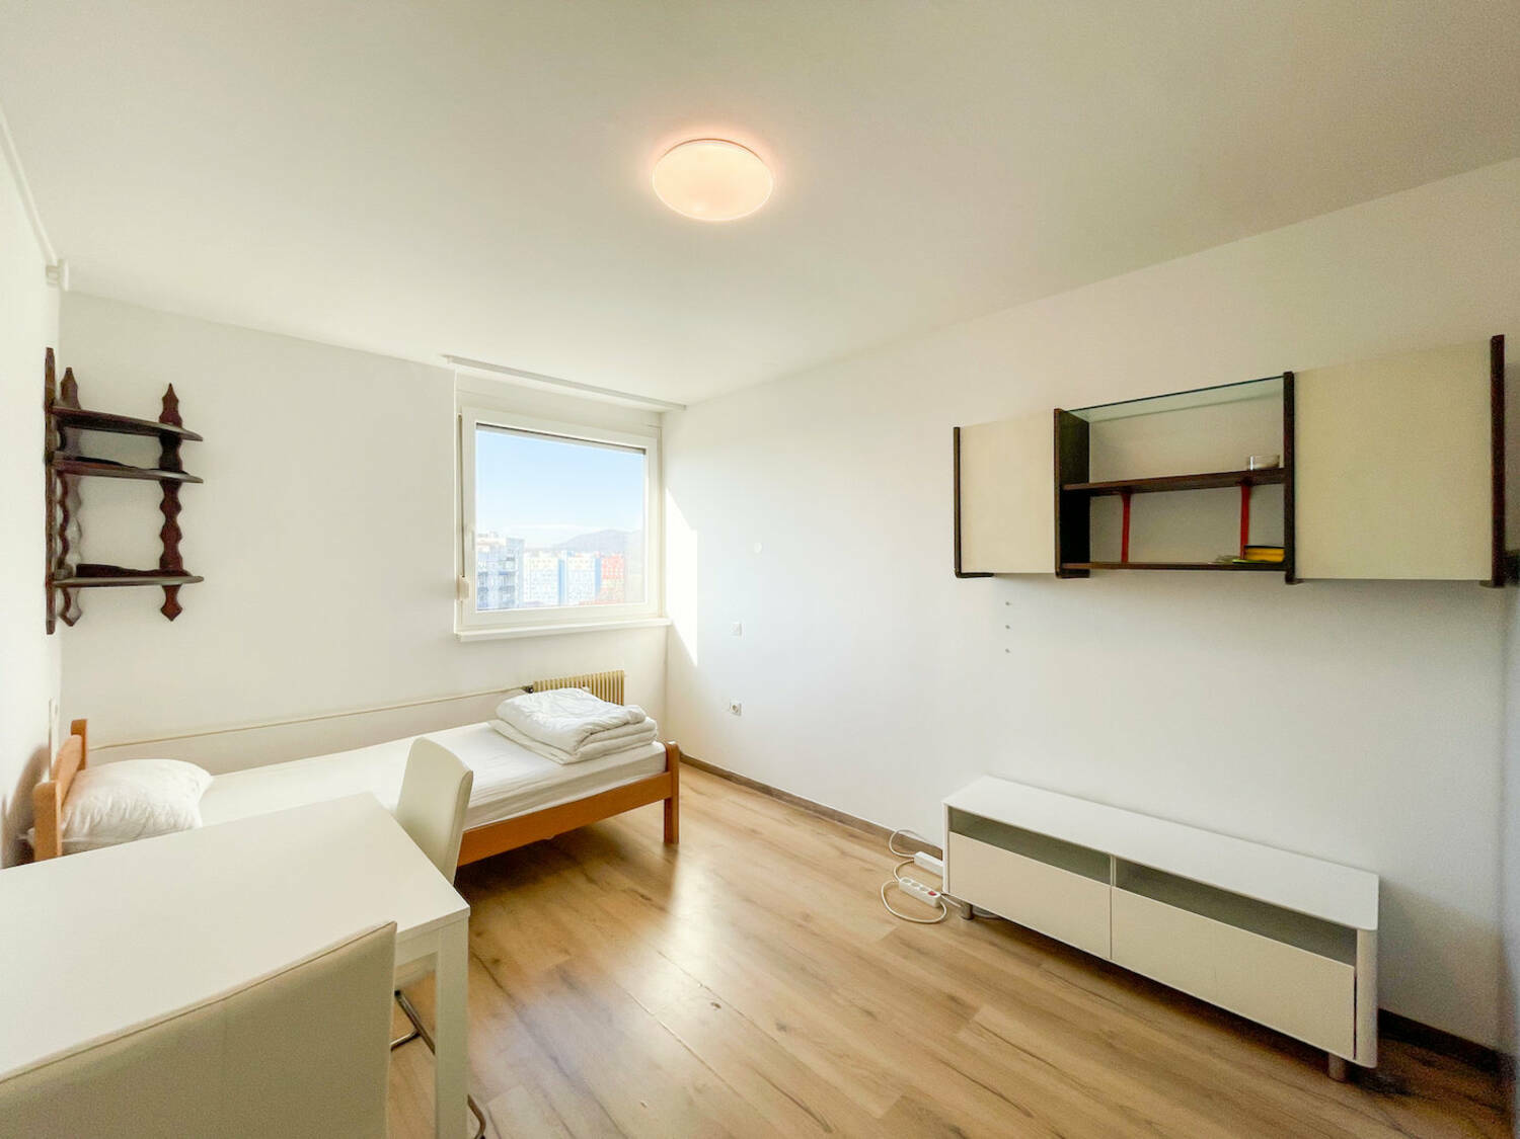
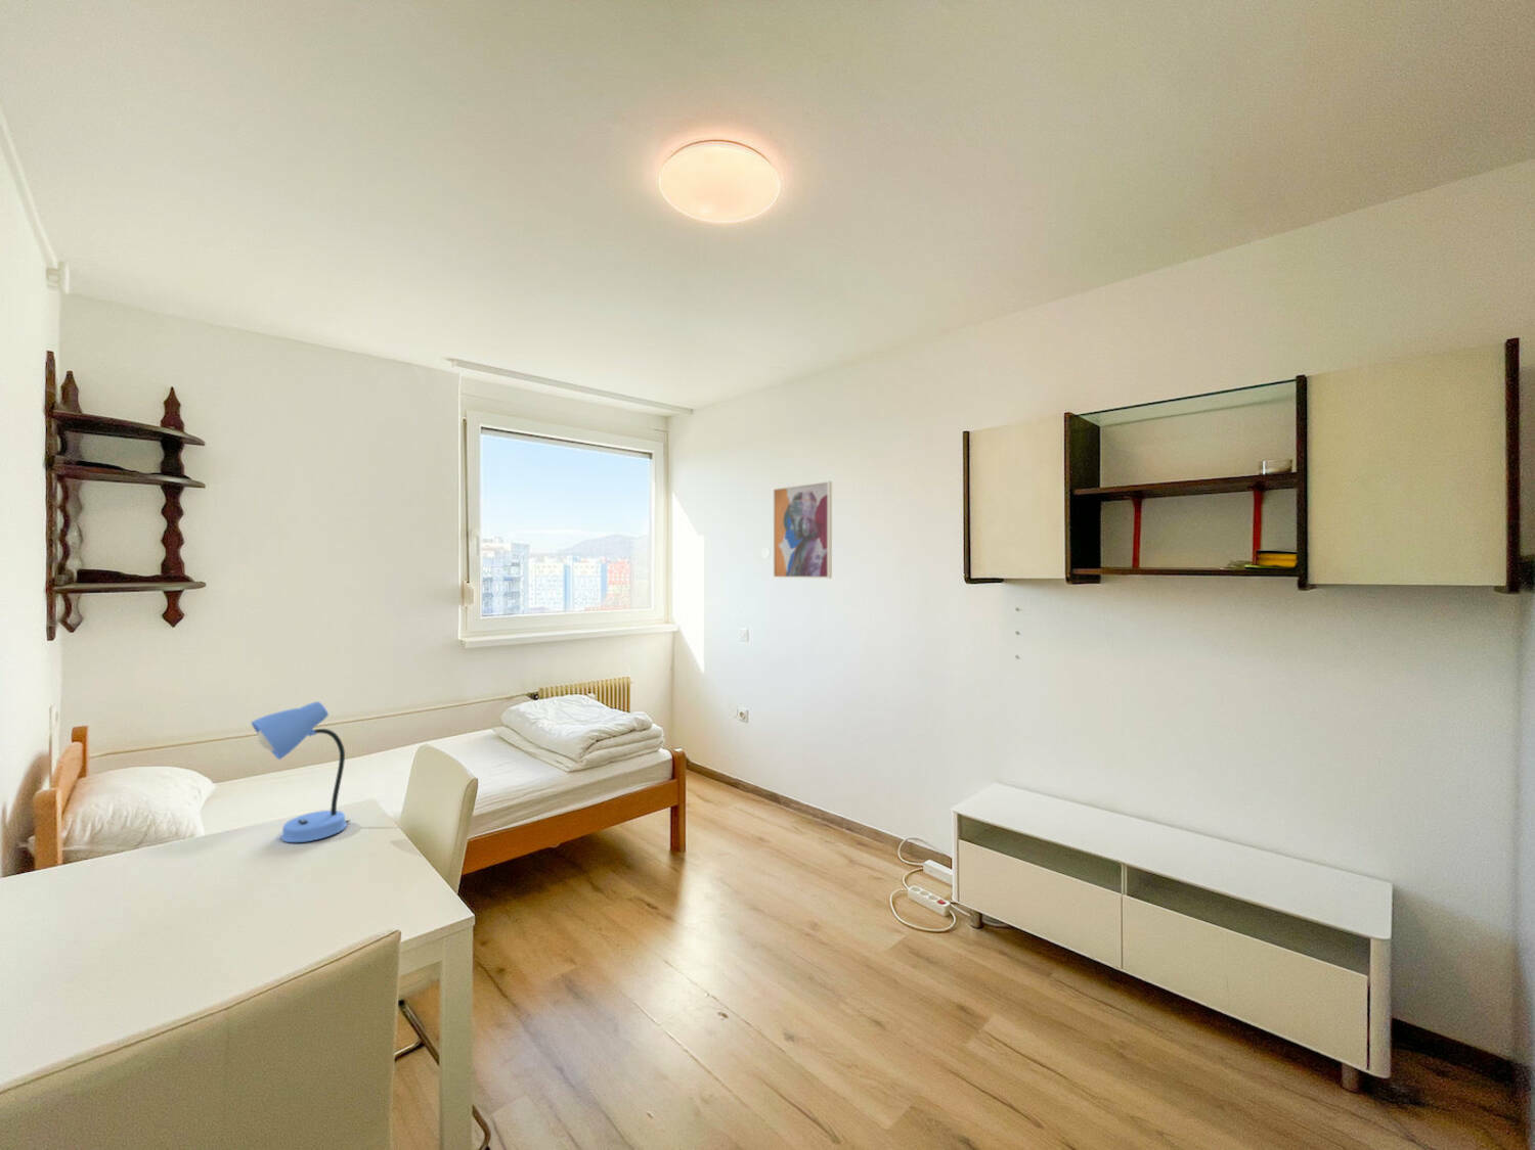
+ wall art (800, 532)
+ desk lamp (289, 753)
